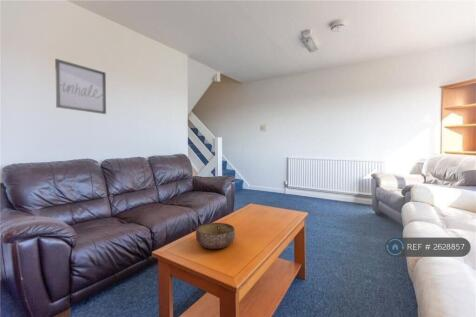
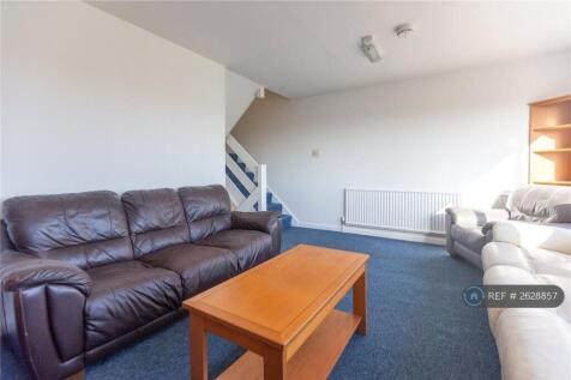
- wall art (82, 88)
- bowl (215, 236)
